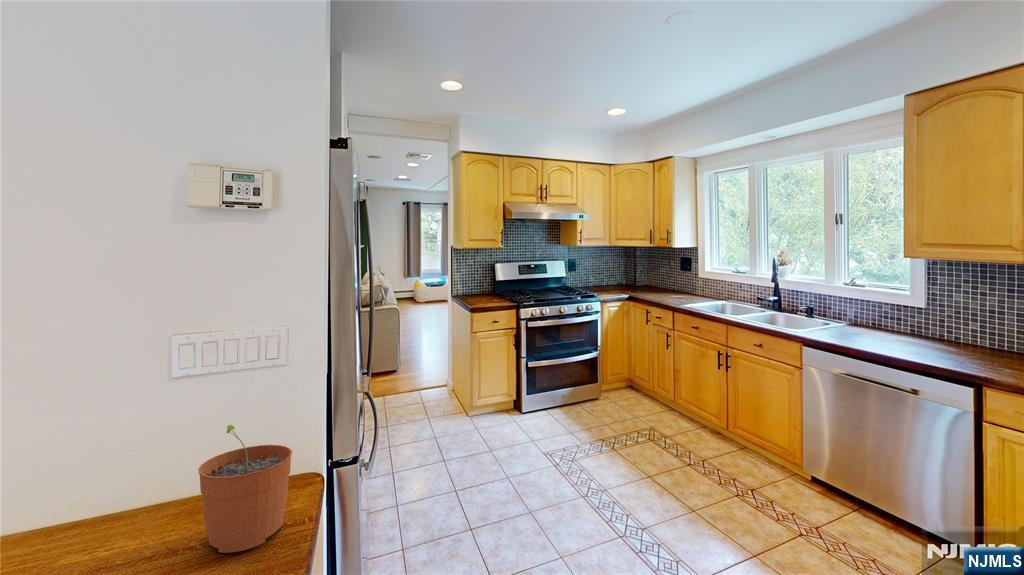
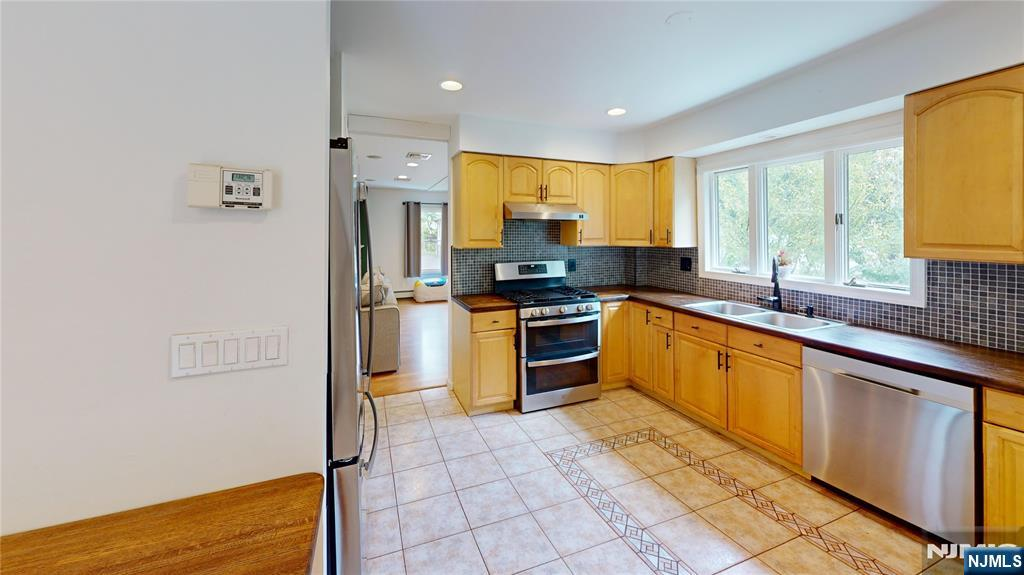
- plant pot (247, 477)
